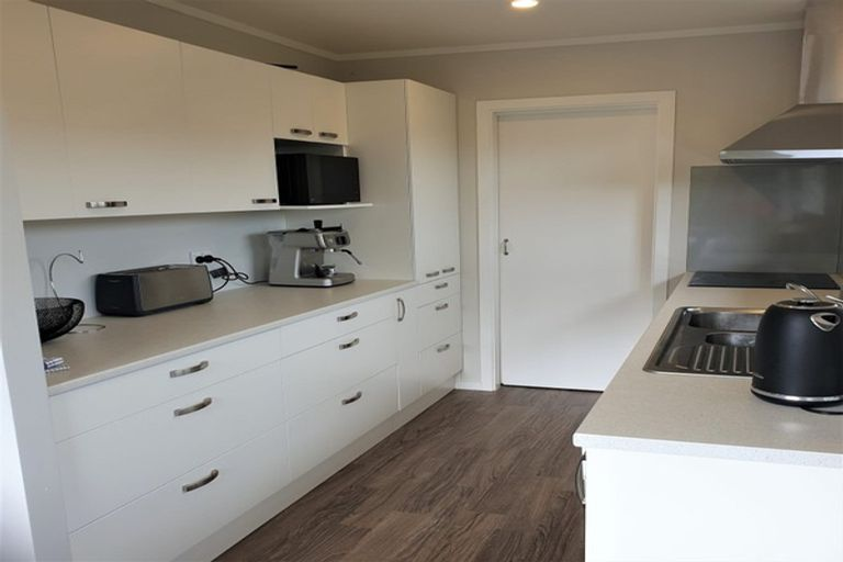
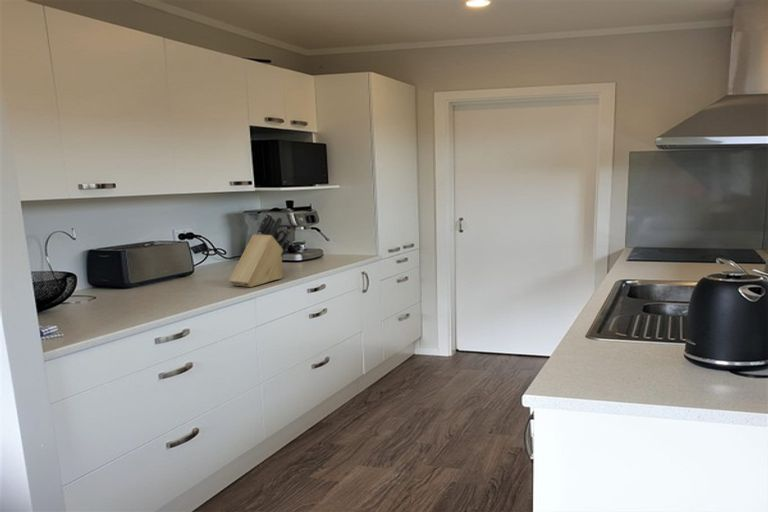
+ knife block (261, 248)
